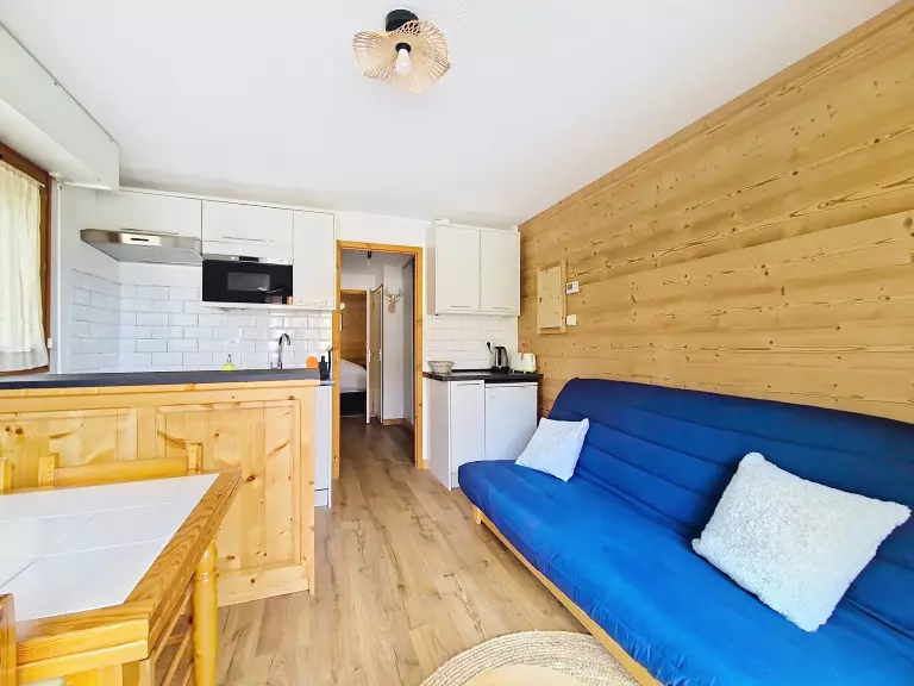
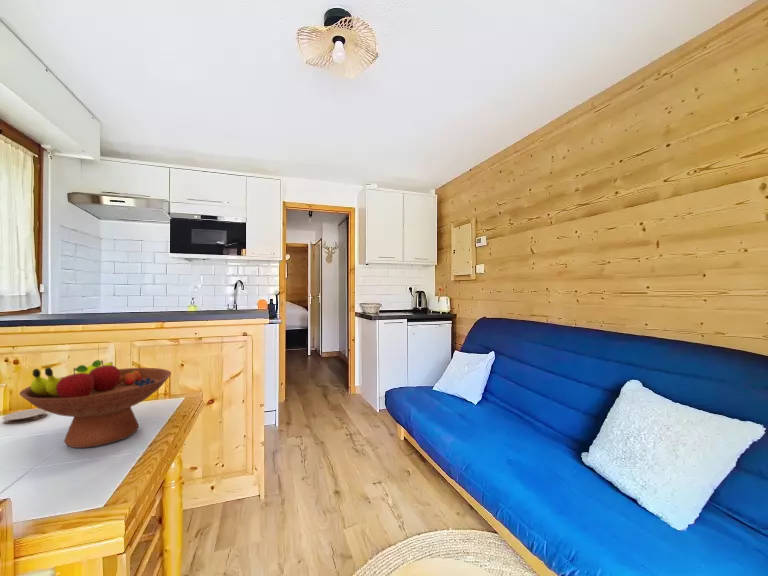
+ fruit bowl (103, 397)
+ coaster (25, 415)
